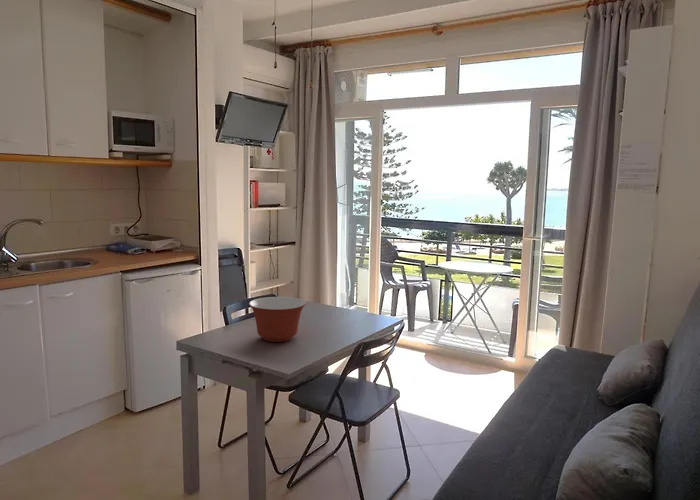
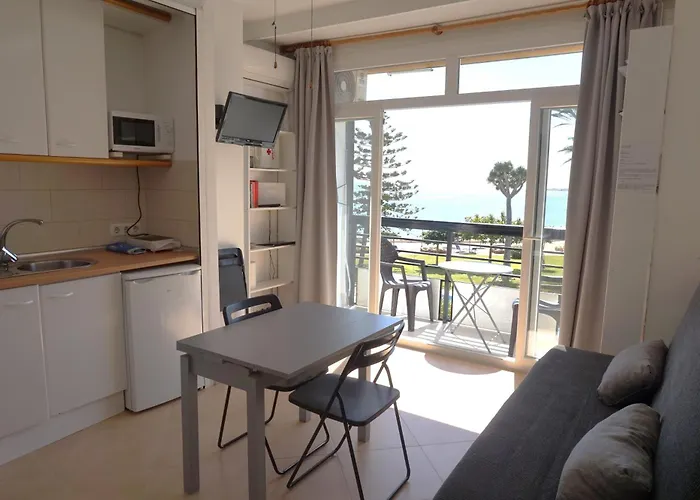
- mixing bowl (277, 320)
